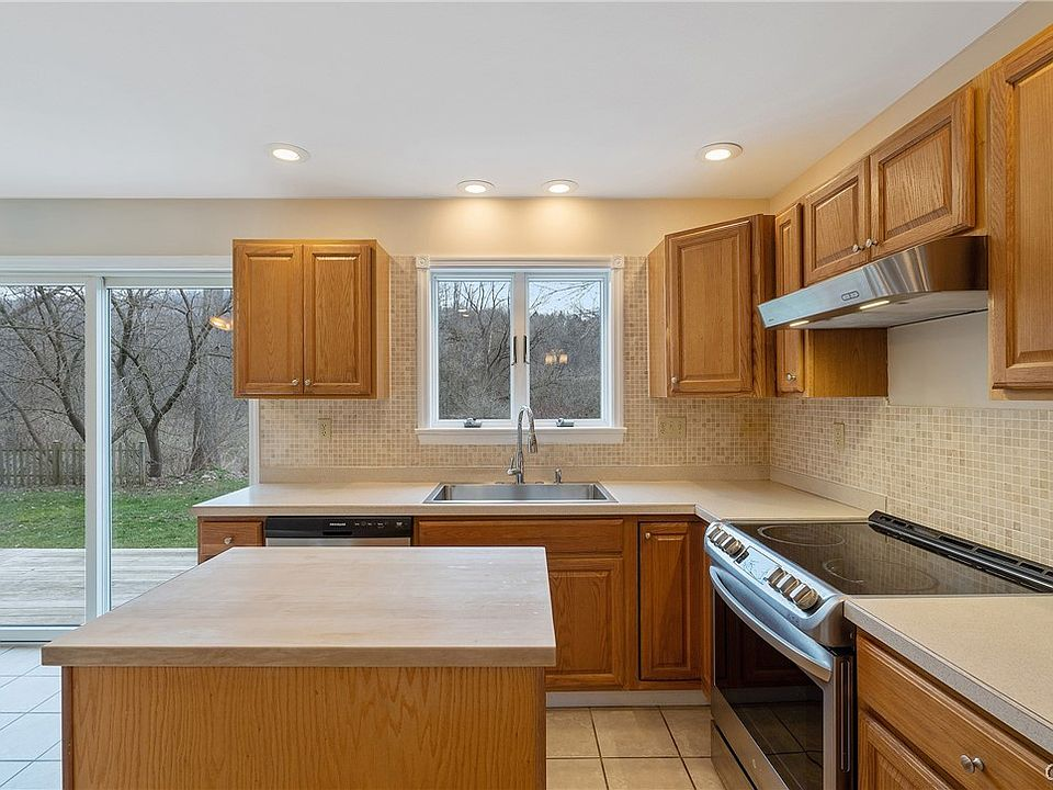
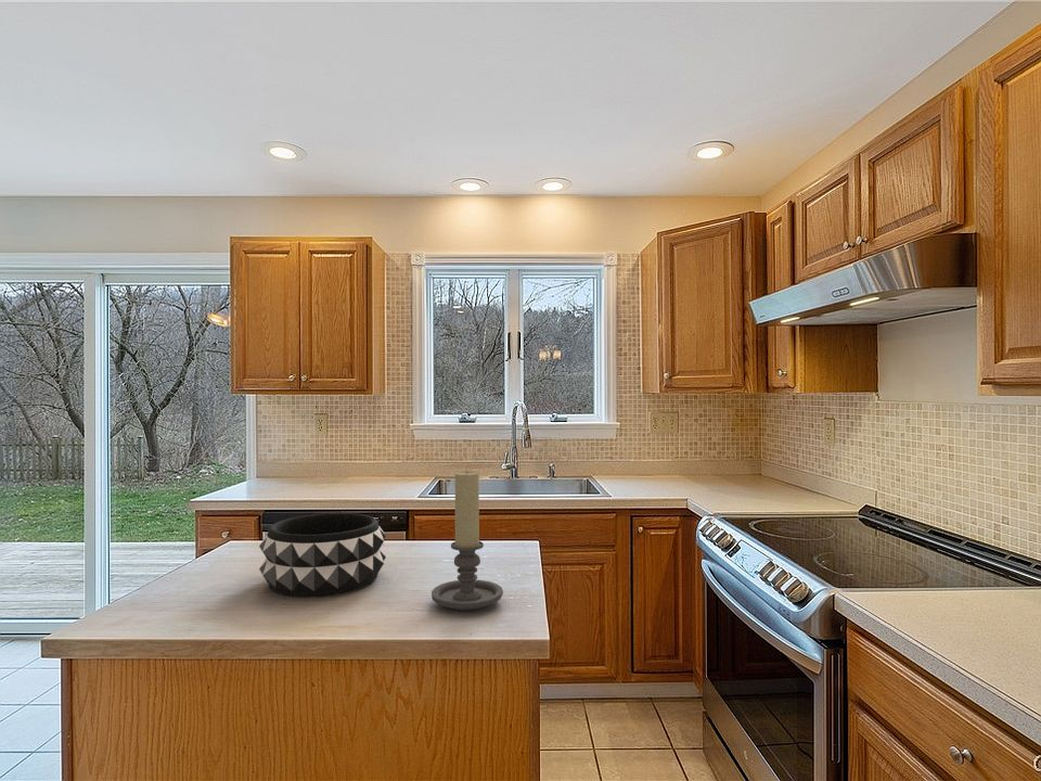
+ candle holder (467, 534)
+ decorative bowl (324, 551)
